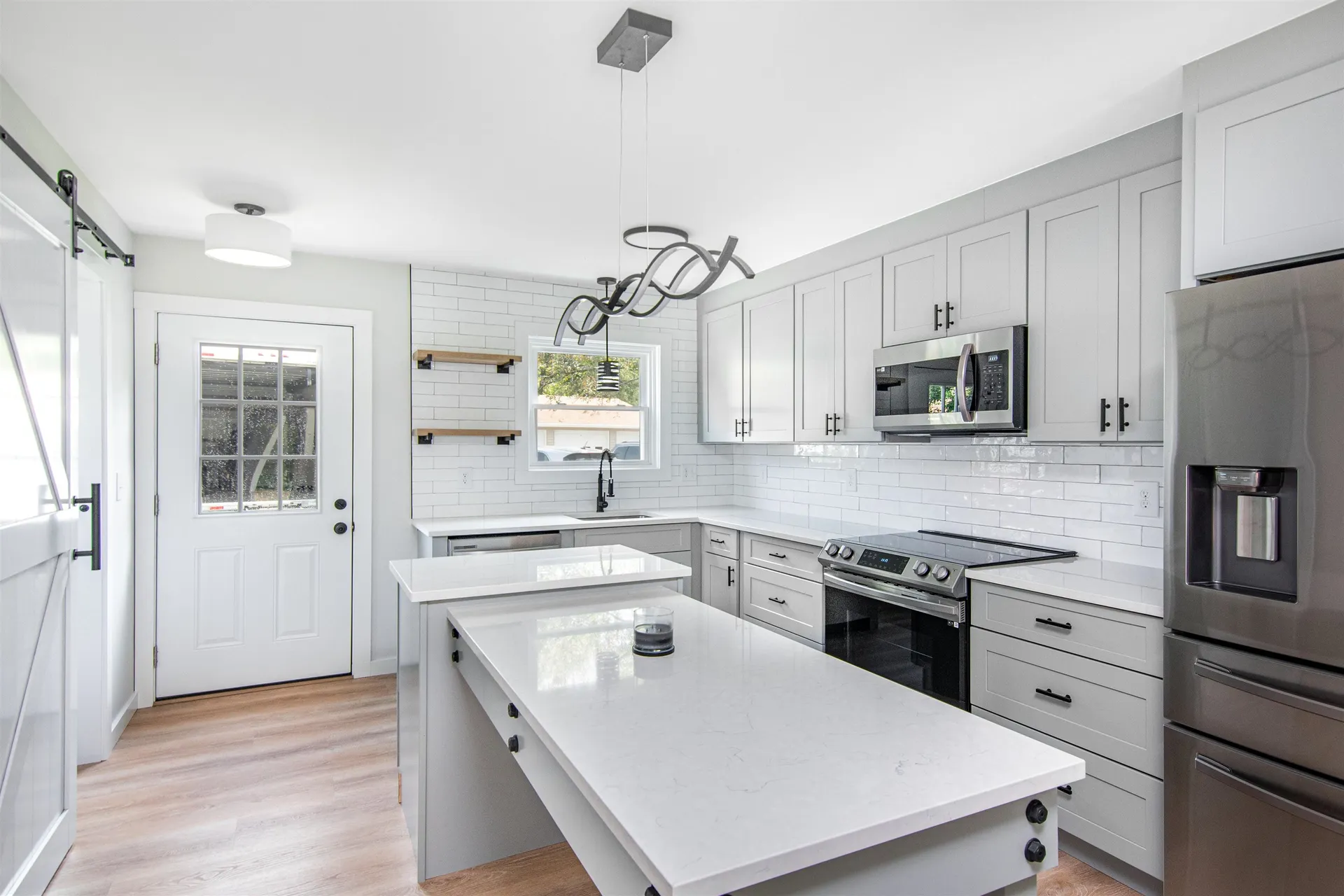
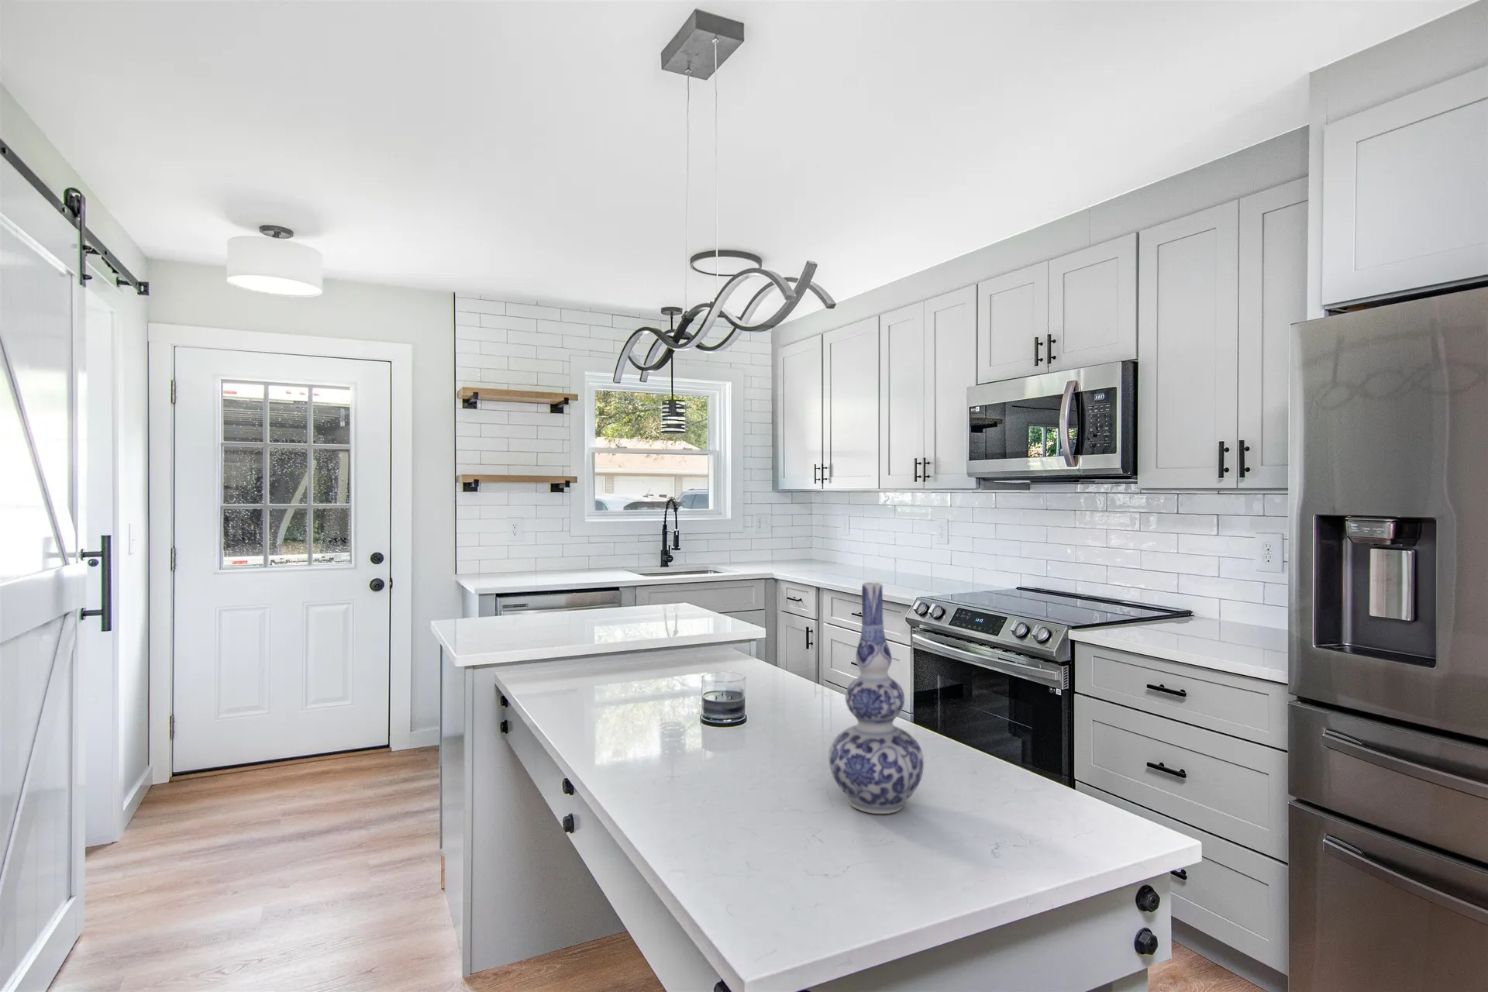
+ vase (876, 693)
